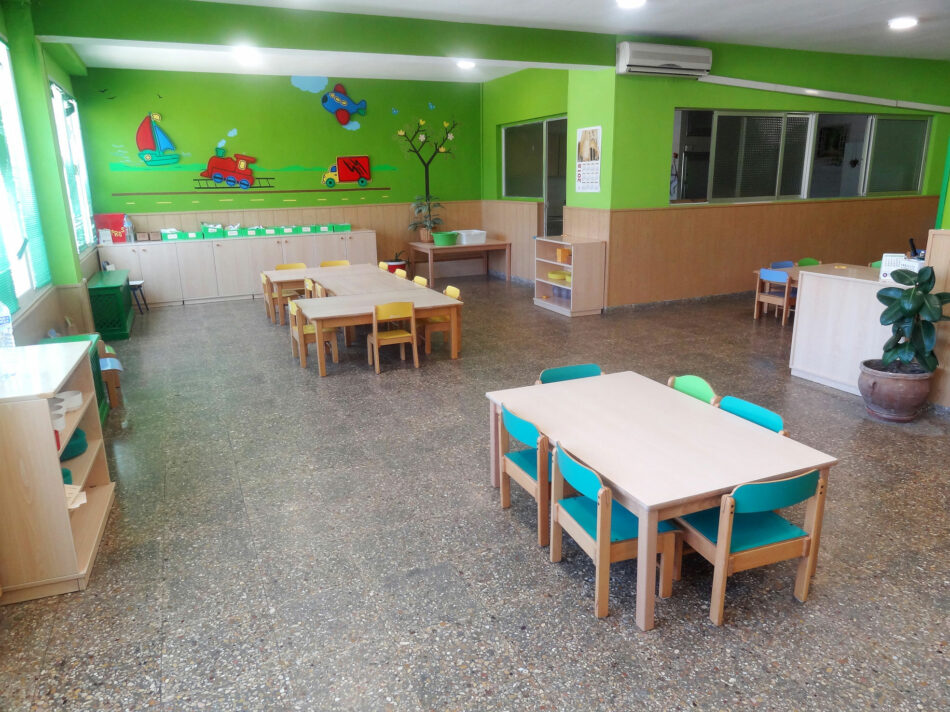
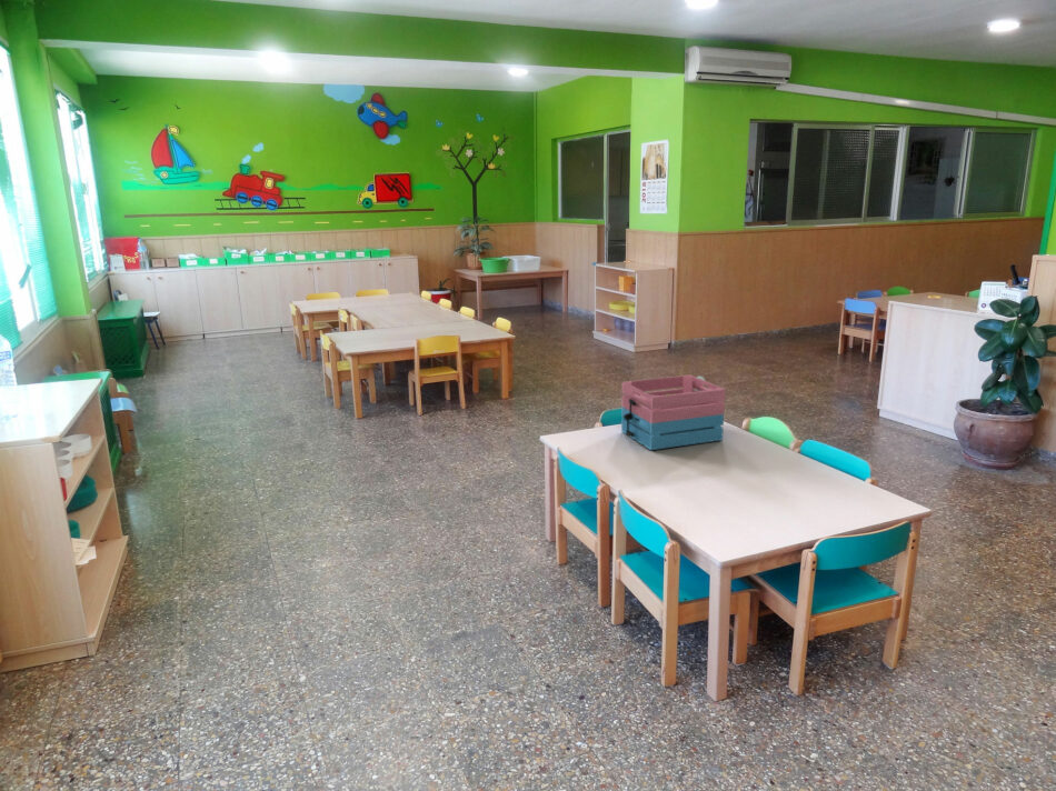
+ storage basket (674, 410)
